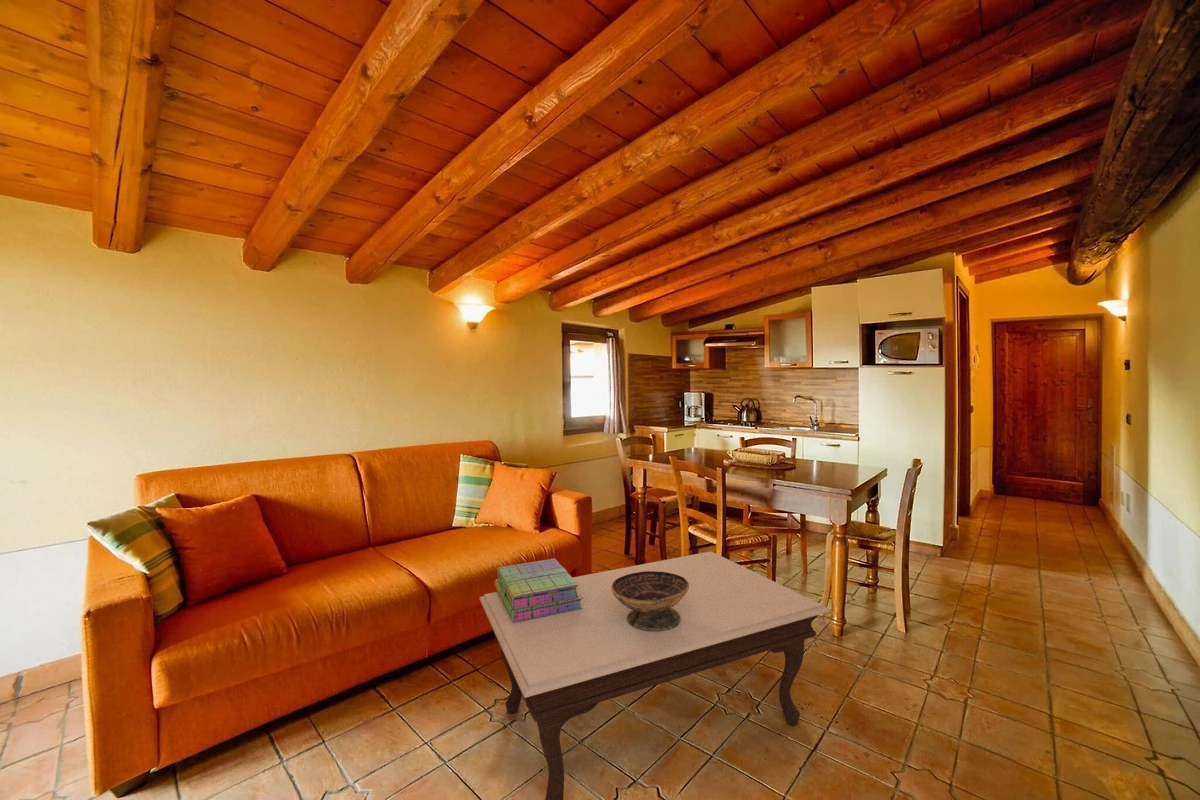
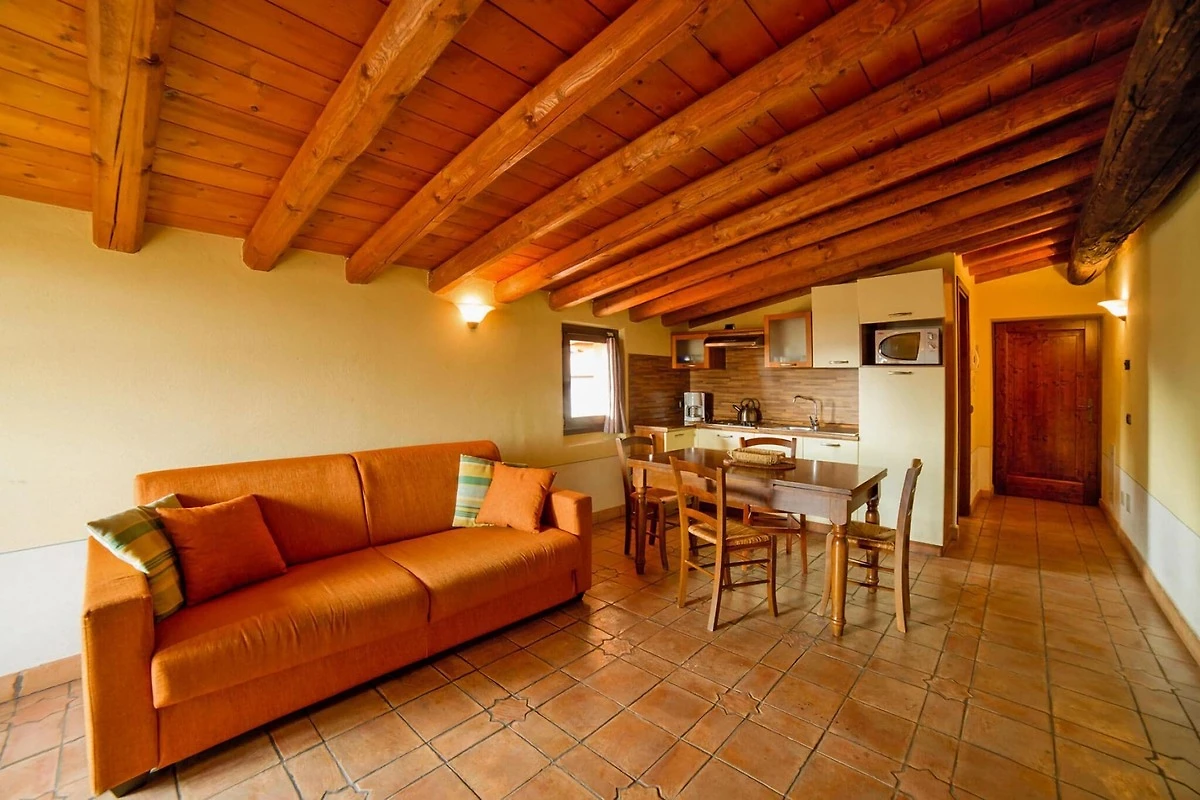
- stack of books (536, 586)
- coffee table (647, 658)
- decorative bowl (650, 600)
